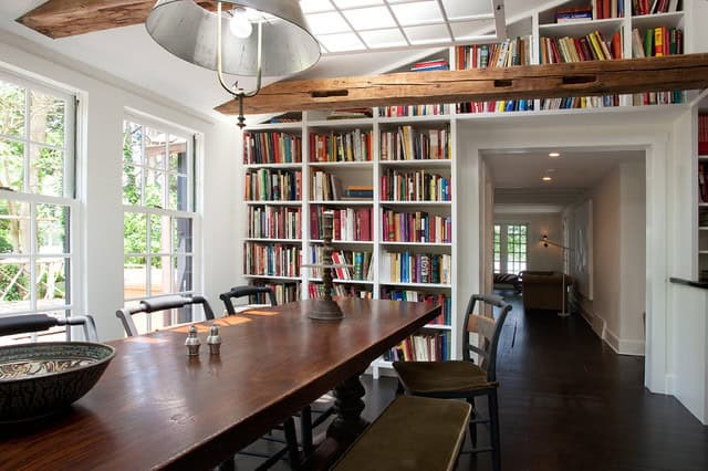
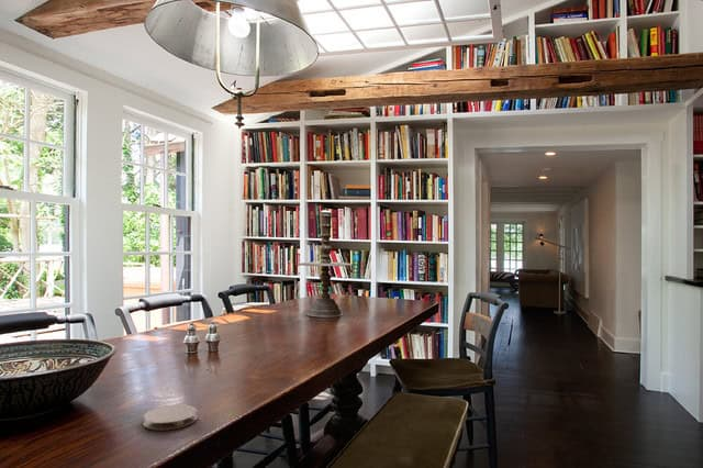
+ coaster (170, 416)
